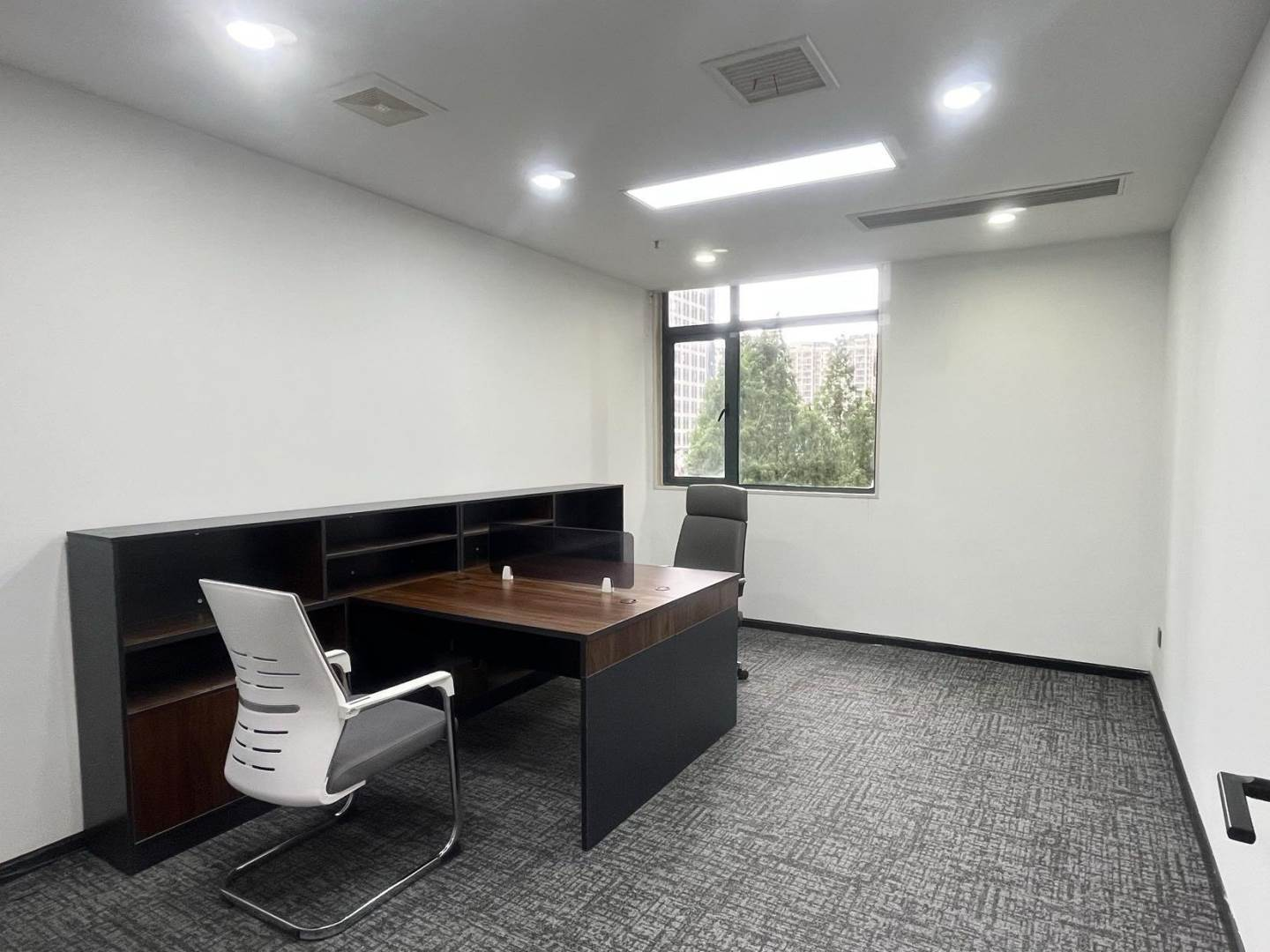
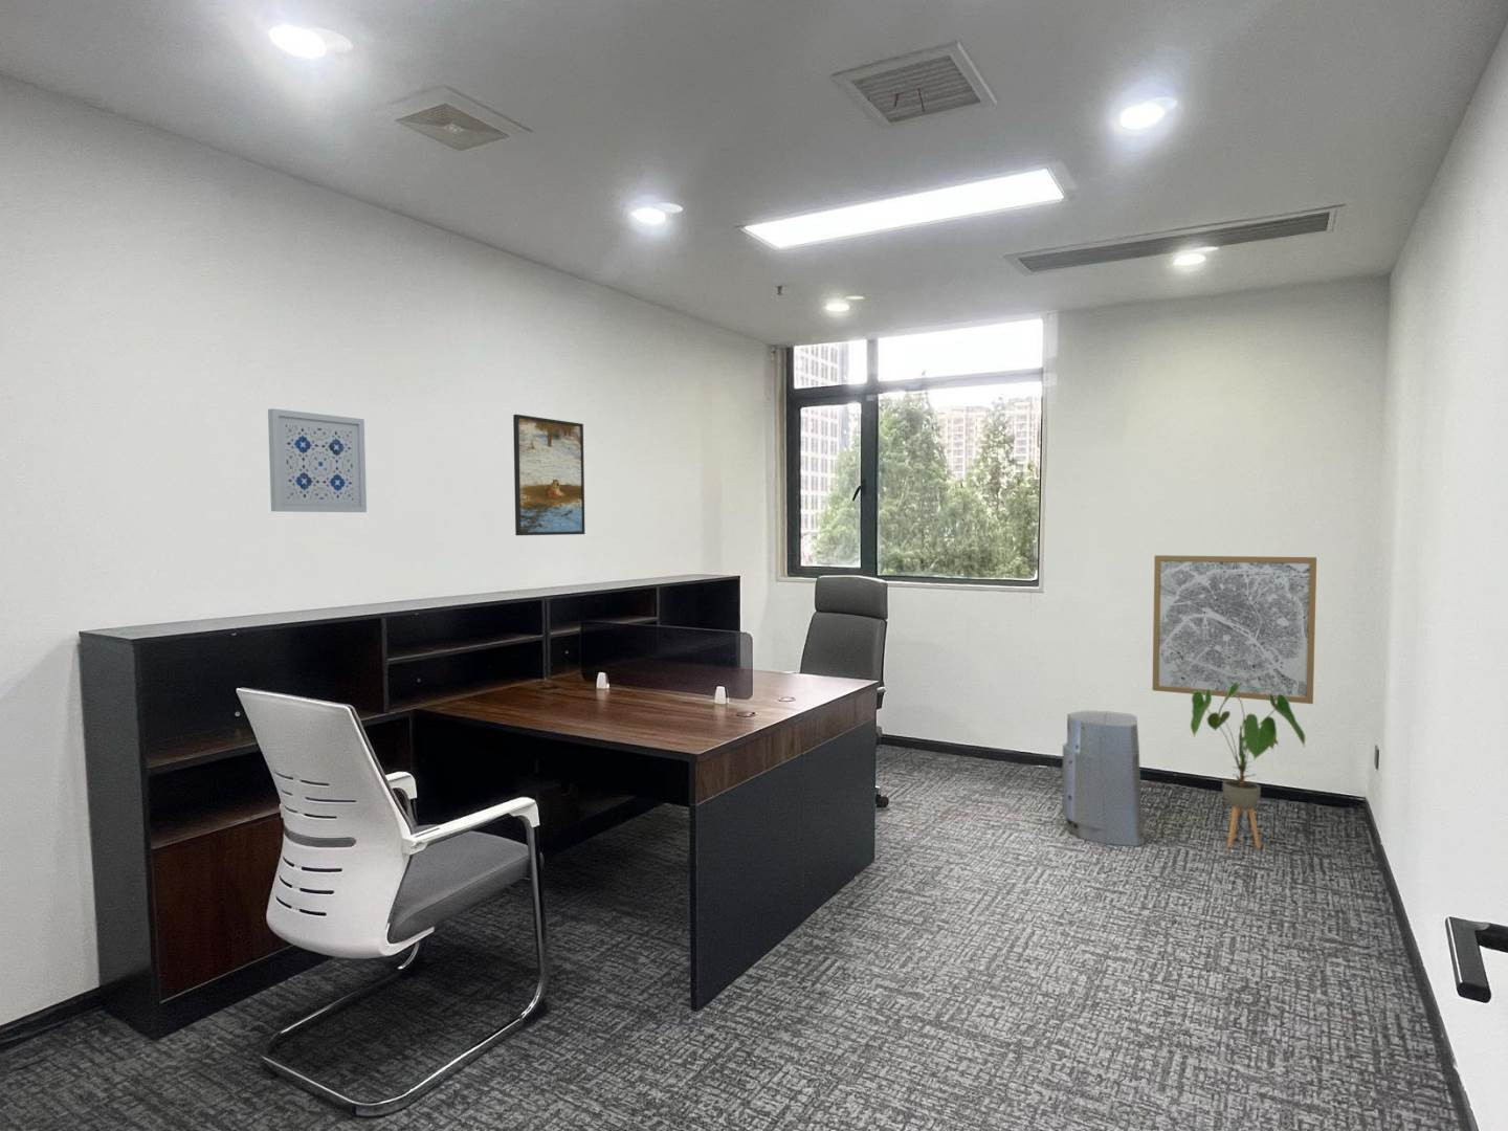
+ wall art (319, 463)
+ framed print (551, 476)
+ air purifier (1104, 773)
+ house plant (1247, 766)
+ wall art (1230, 626)
